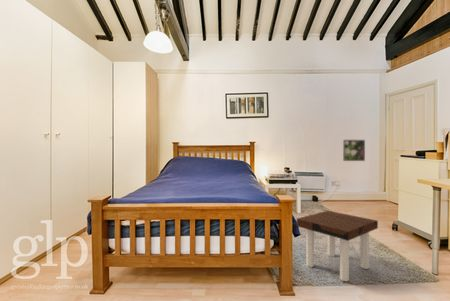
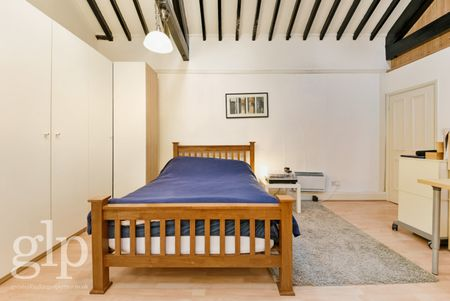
- side table (334, 243)
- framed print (354, 150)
